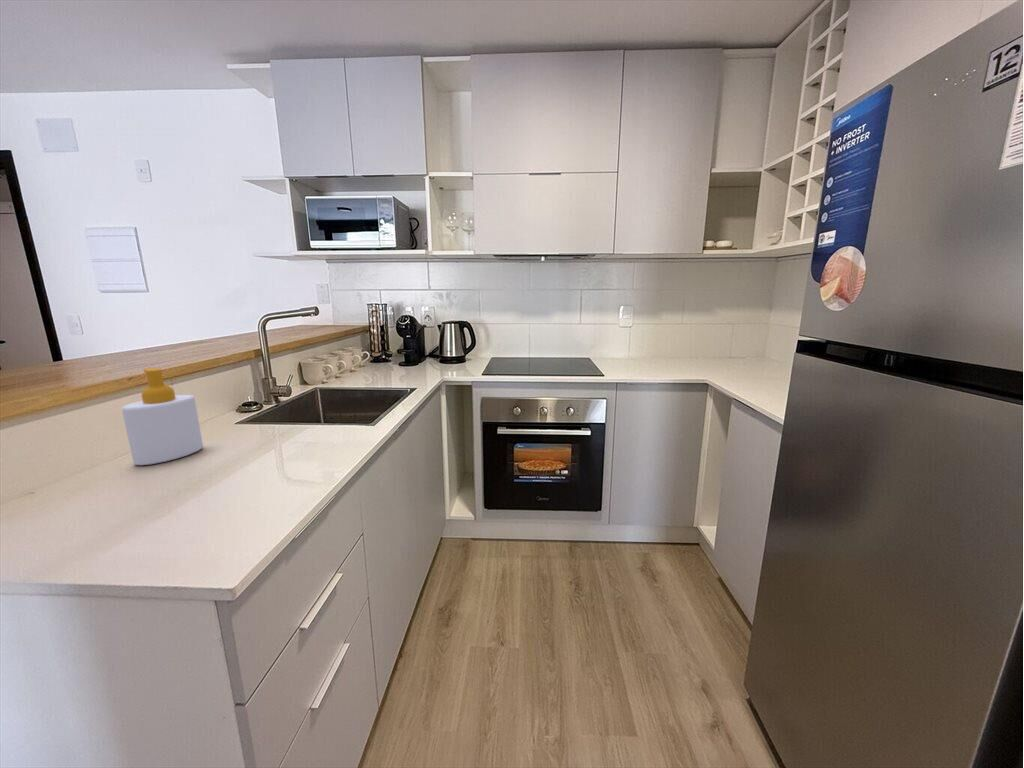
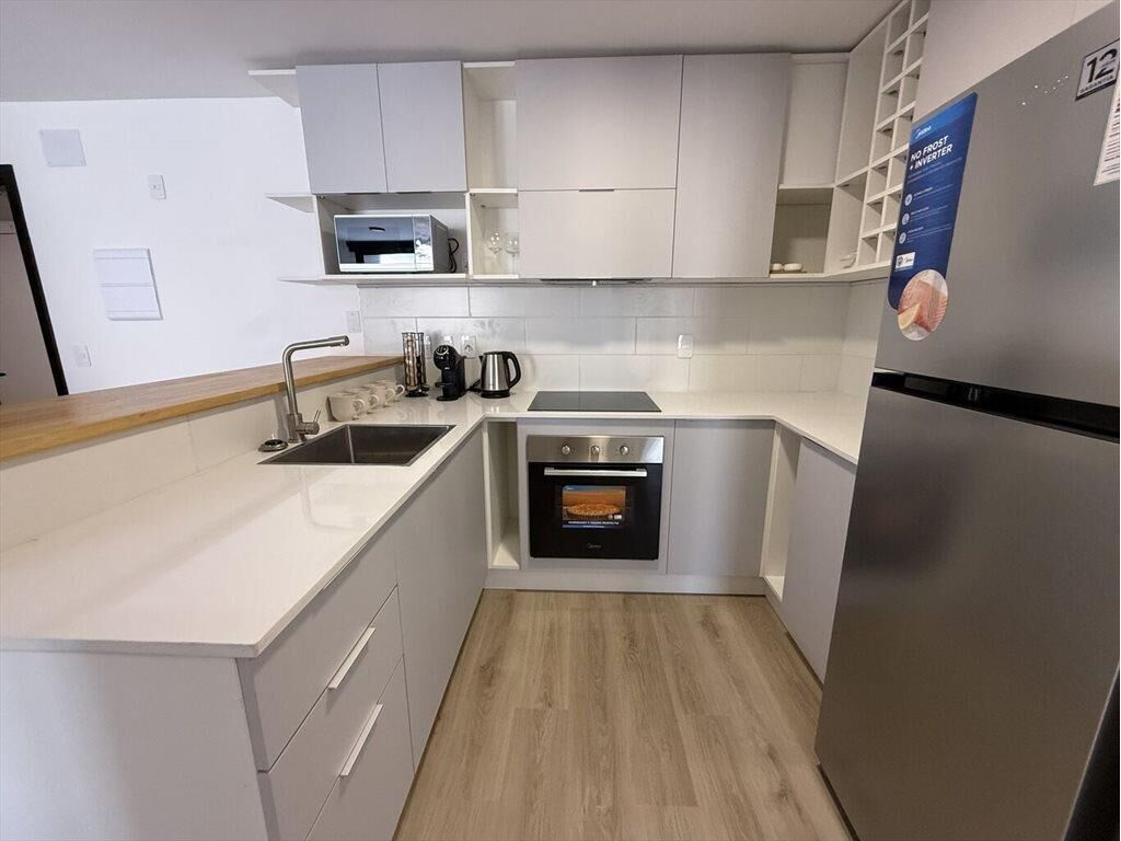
- soap bottle (162, 413)
